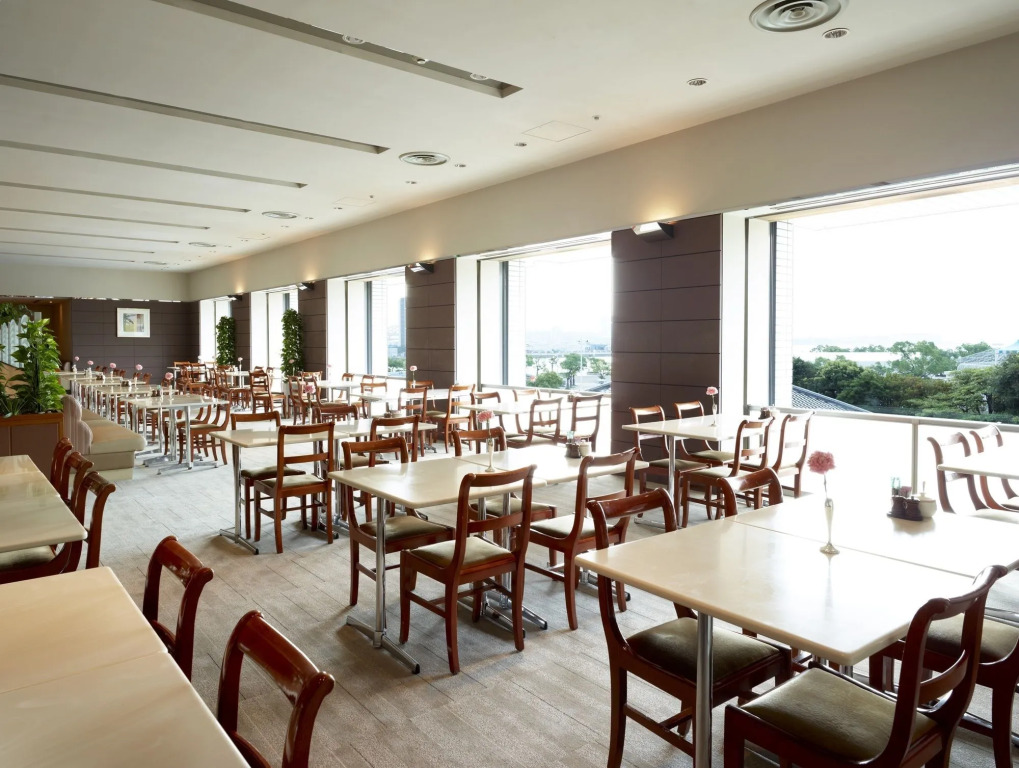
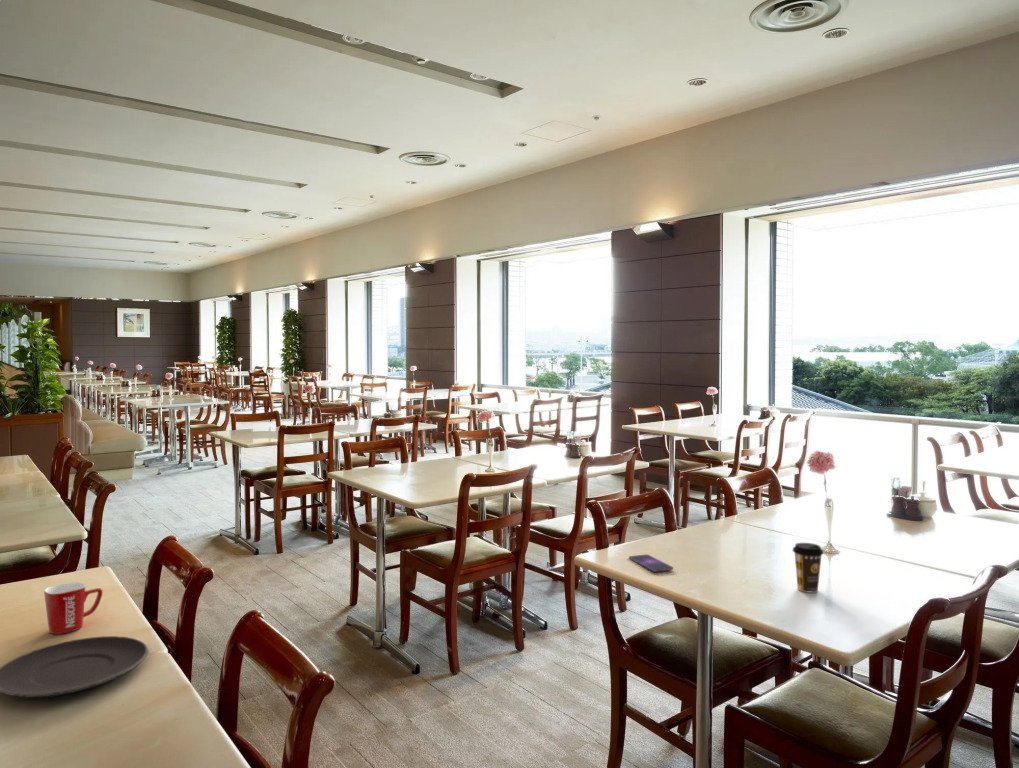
+ coffee cup (807, 567)
+ smartphone (650, 562)
+ mug (74, 605)
+ plate (73, 667)
